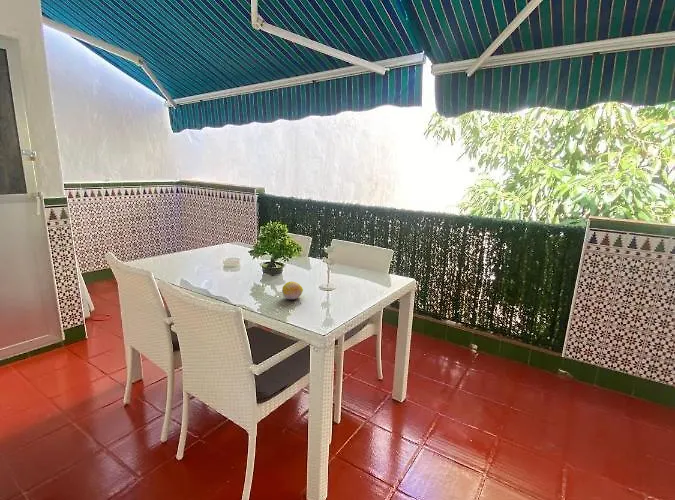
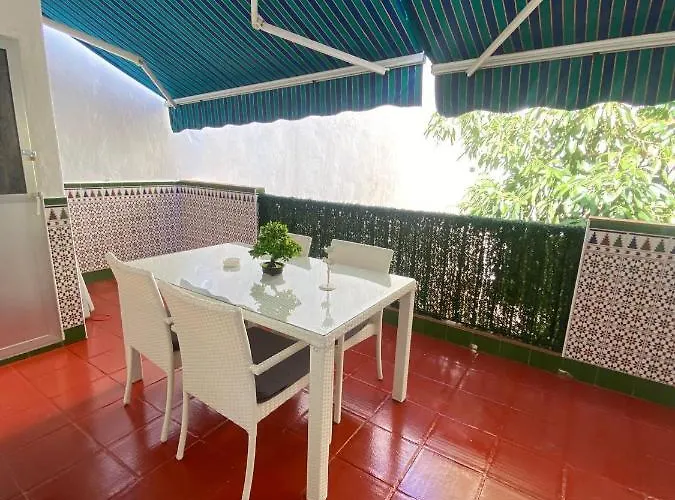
- fruit (292, 289)
